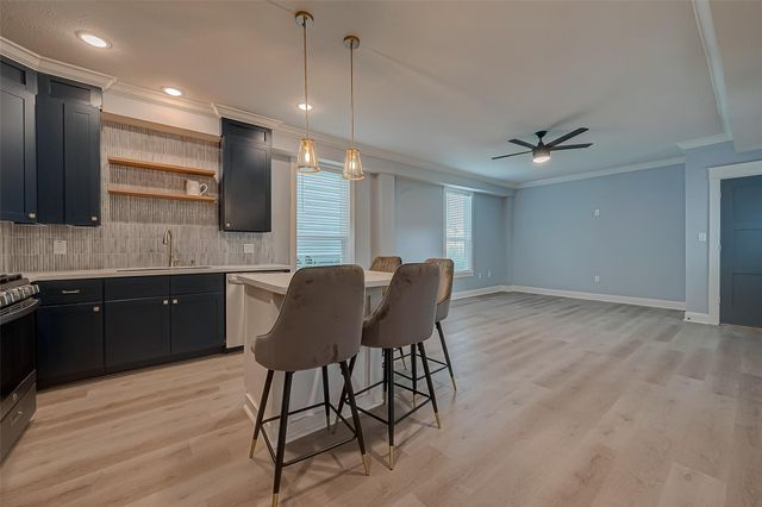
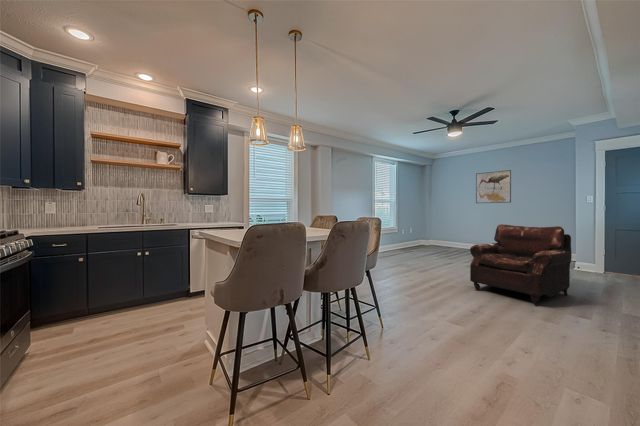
+ leather (518, 259)
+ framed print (492, 187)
